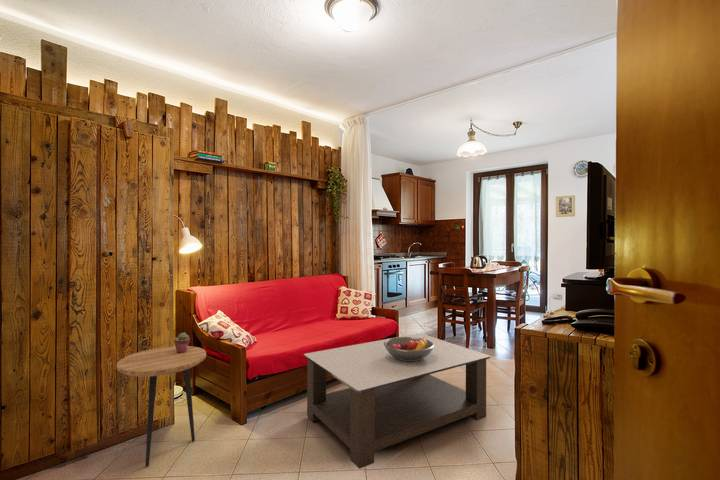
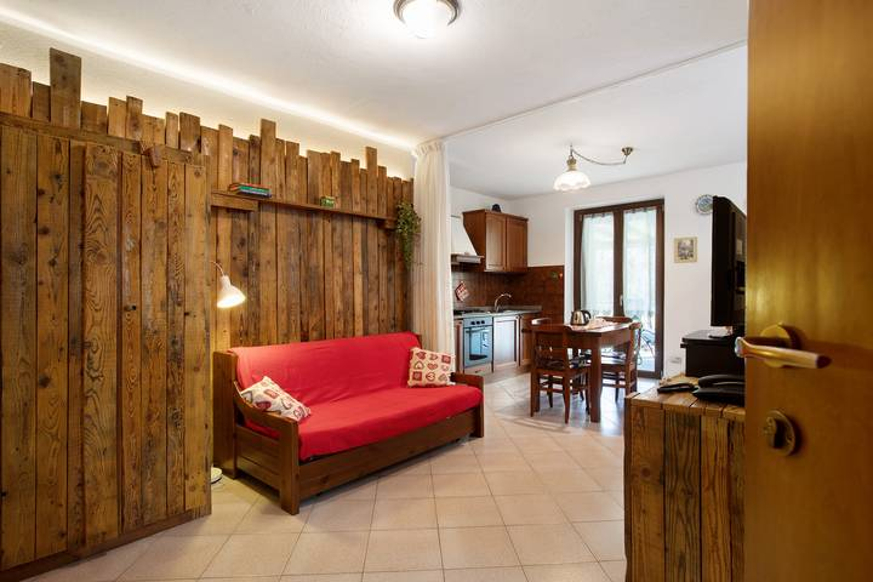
- fruit bowl (408, 348)
- coffee table (396, 385)
- potted succulent (182, 342)
- side table (154, 402)
